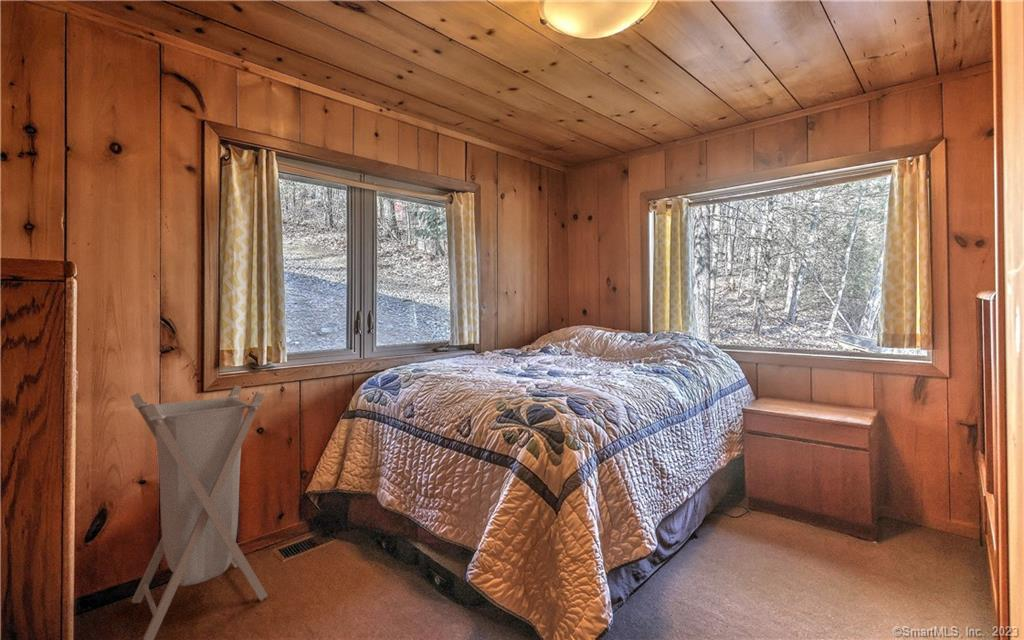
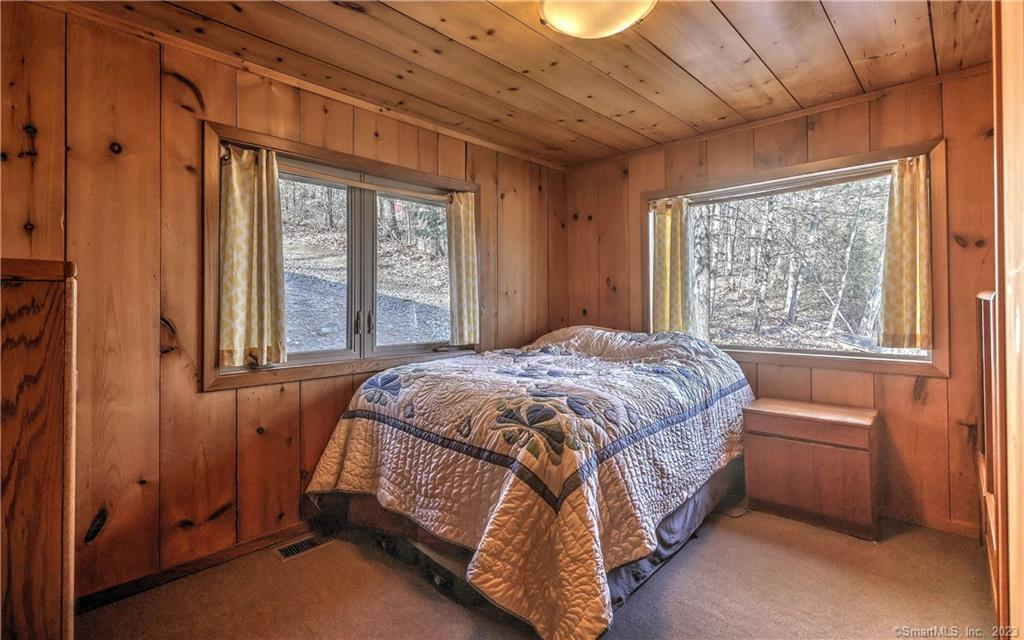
- laundry hamper (199, 496)
